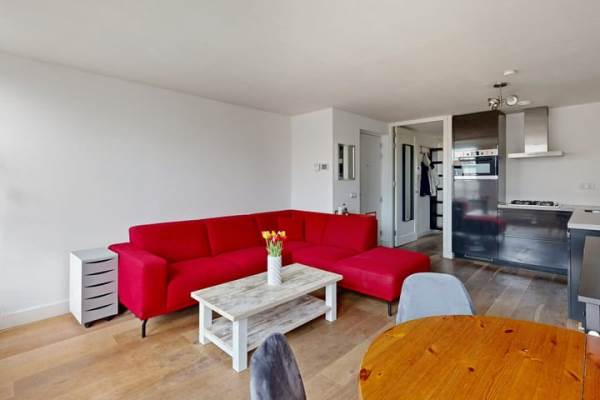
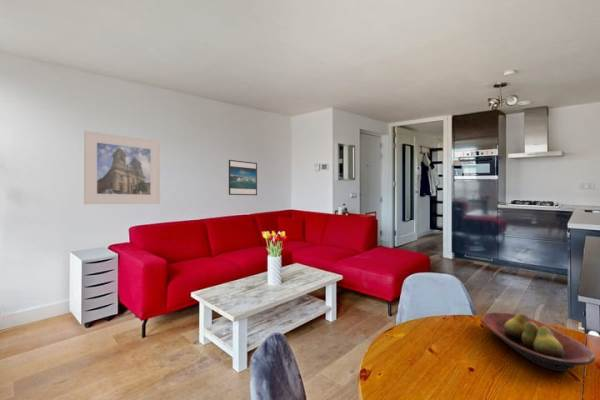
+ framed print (125, 170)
+ fruit bowl (530, 334)
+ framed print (243, 178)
